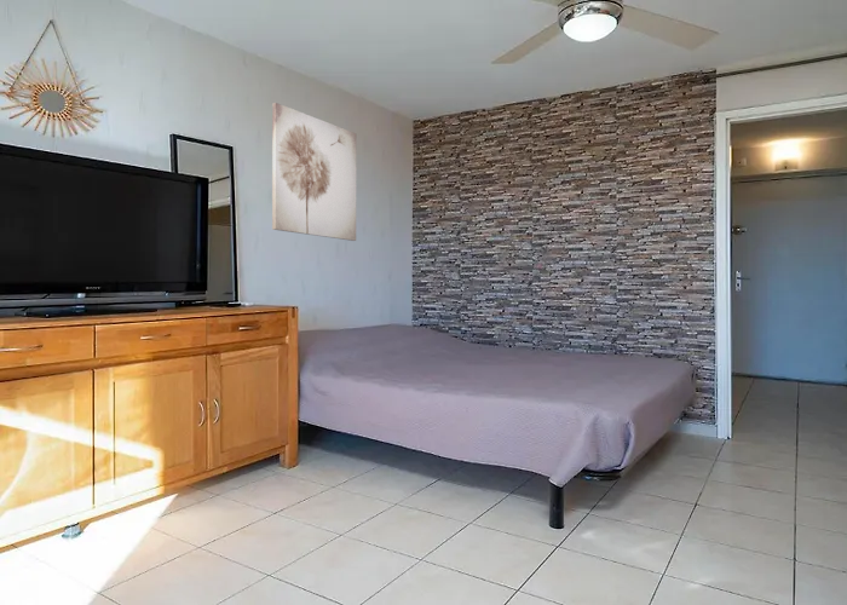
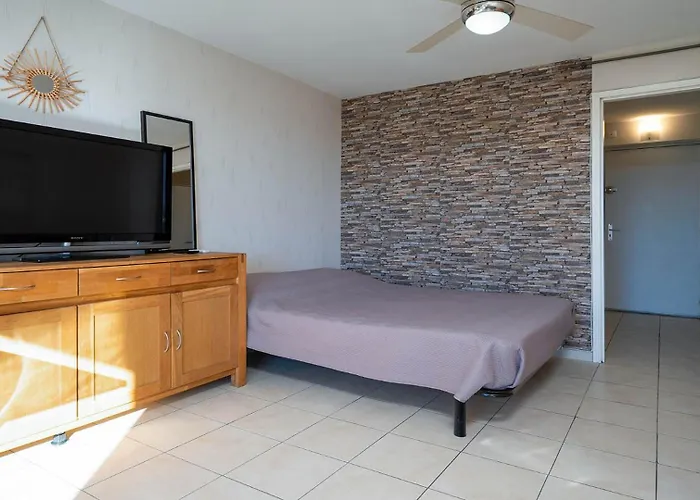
- wall art (317, 177)
